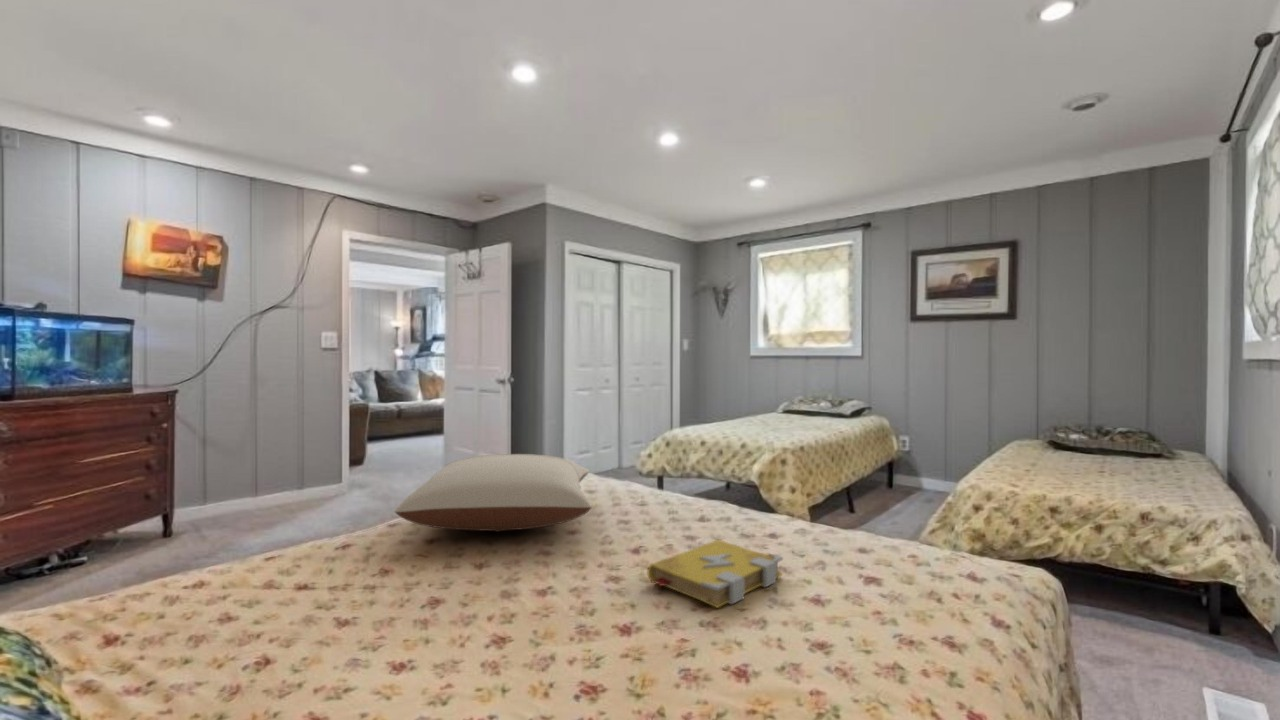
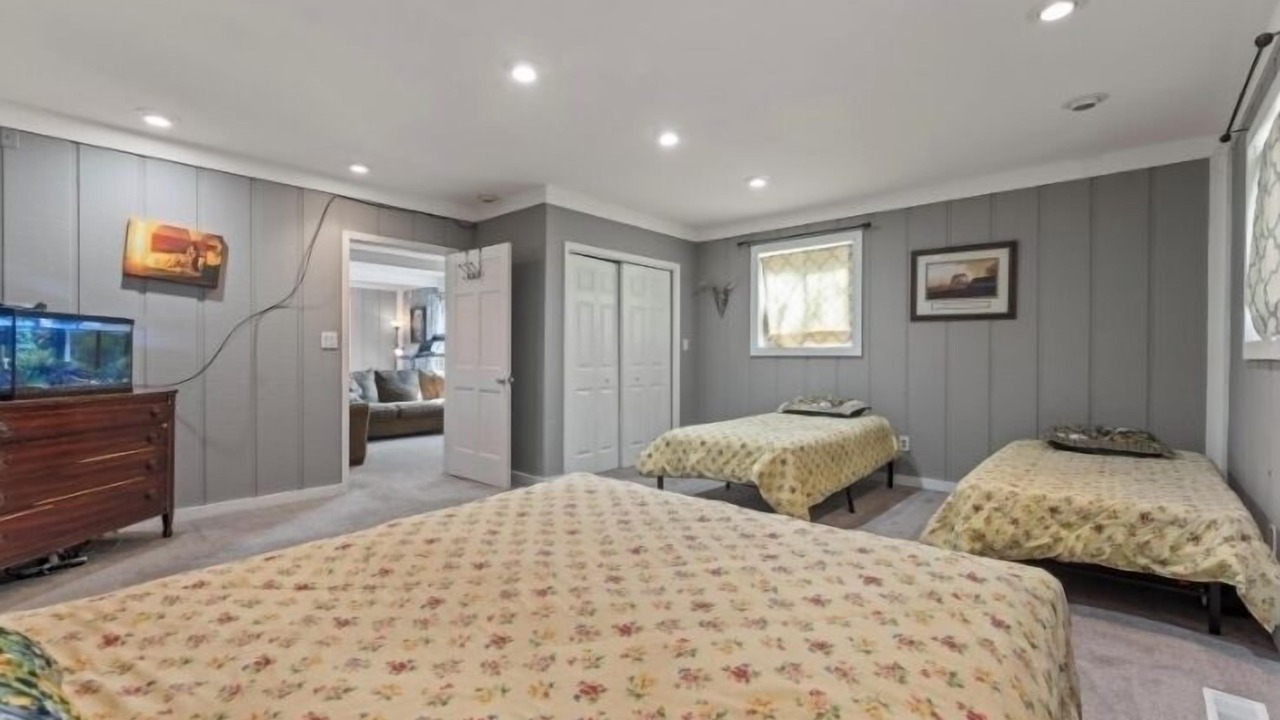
- pillow (506, 490)
- spell book (714, 570)
